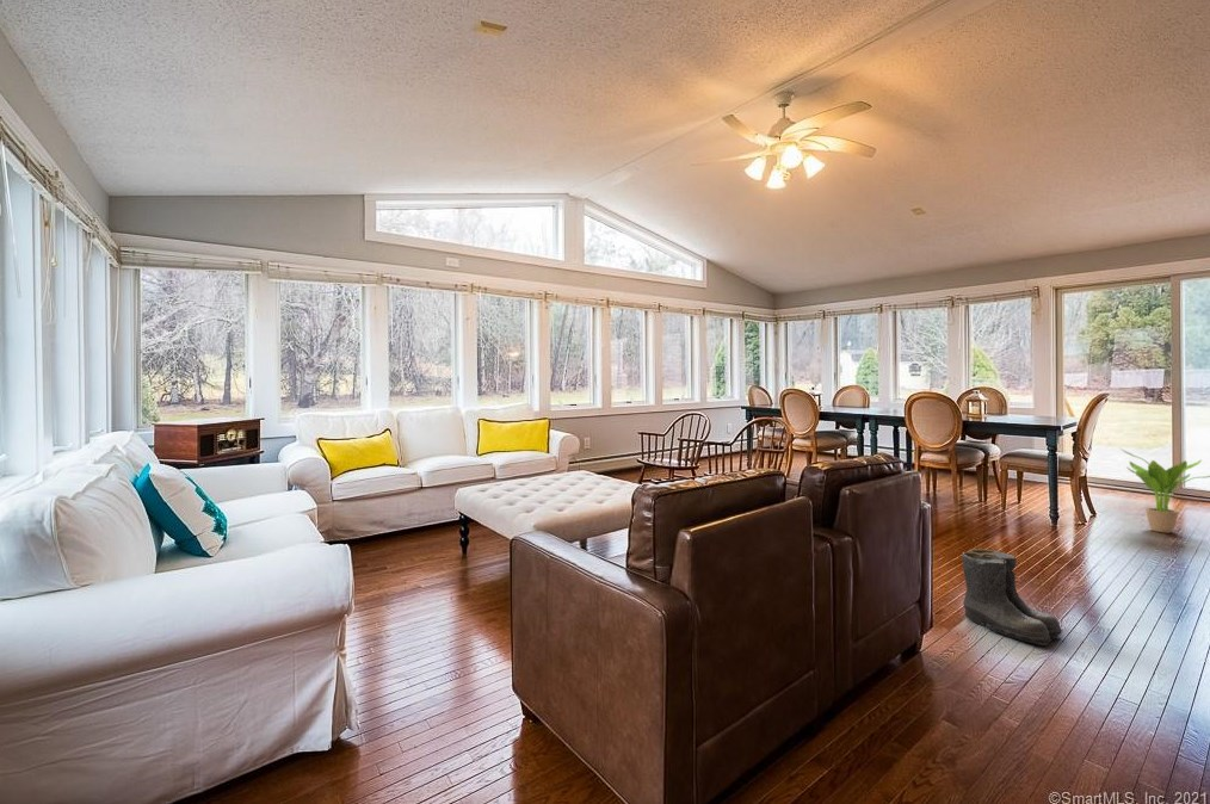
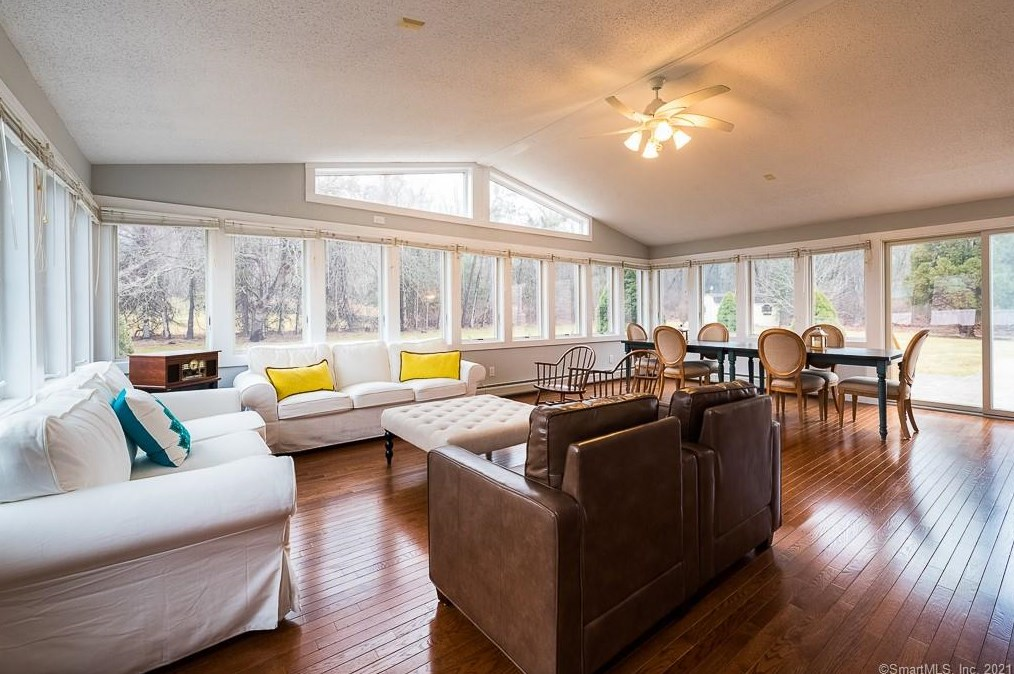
- boots (1008, 592)
- potted plant (1160, 489)
